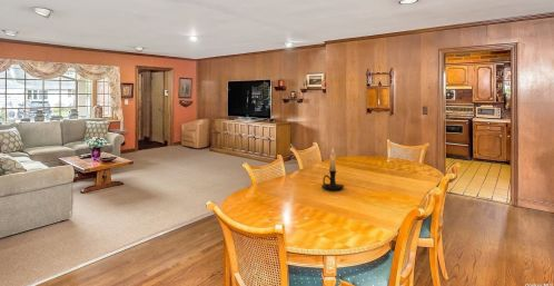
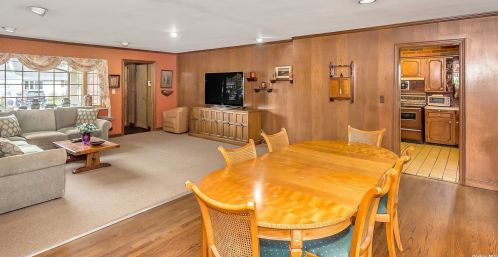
- candle holder (330, 168)
